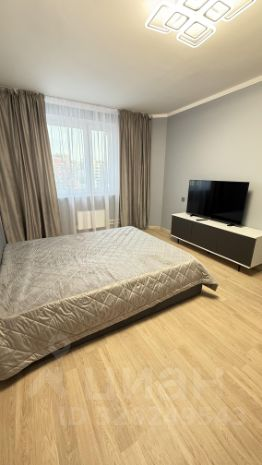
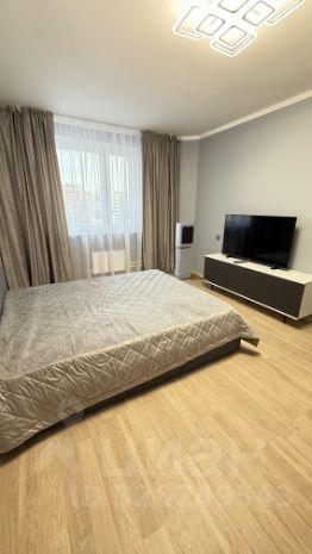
+ air purifier (181, 250)
